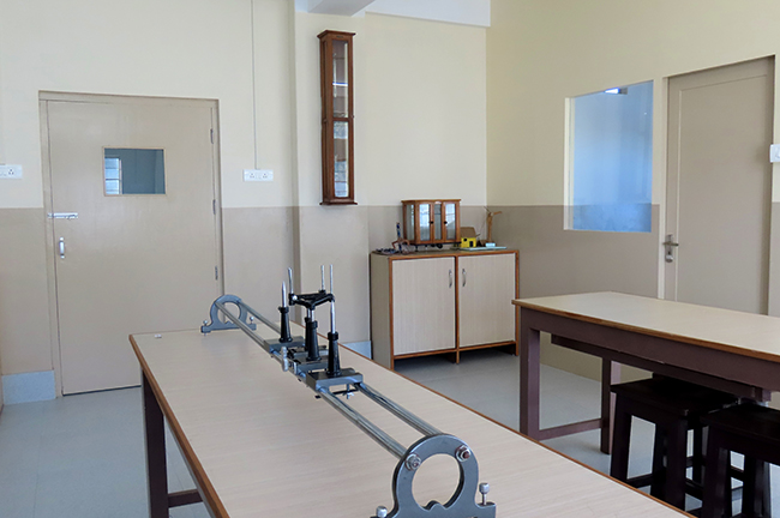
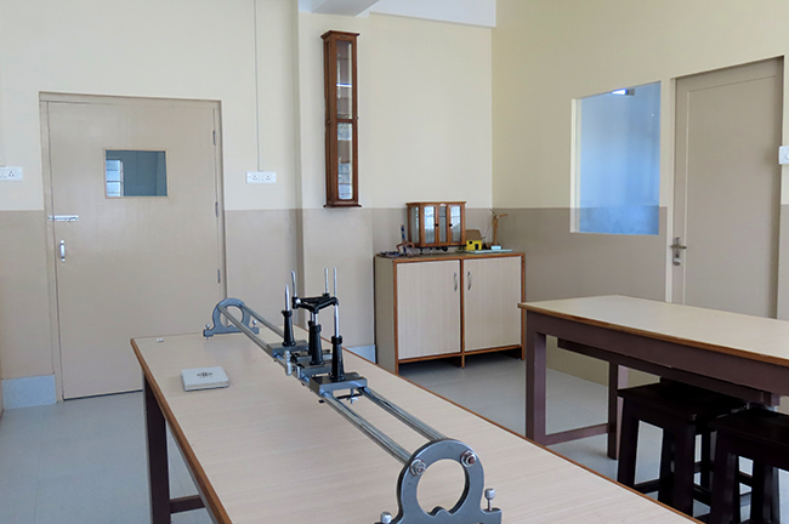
+ notepad (204, 377)
